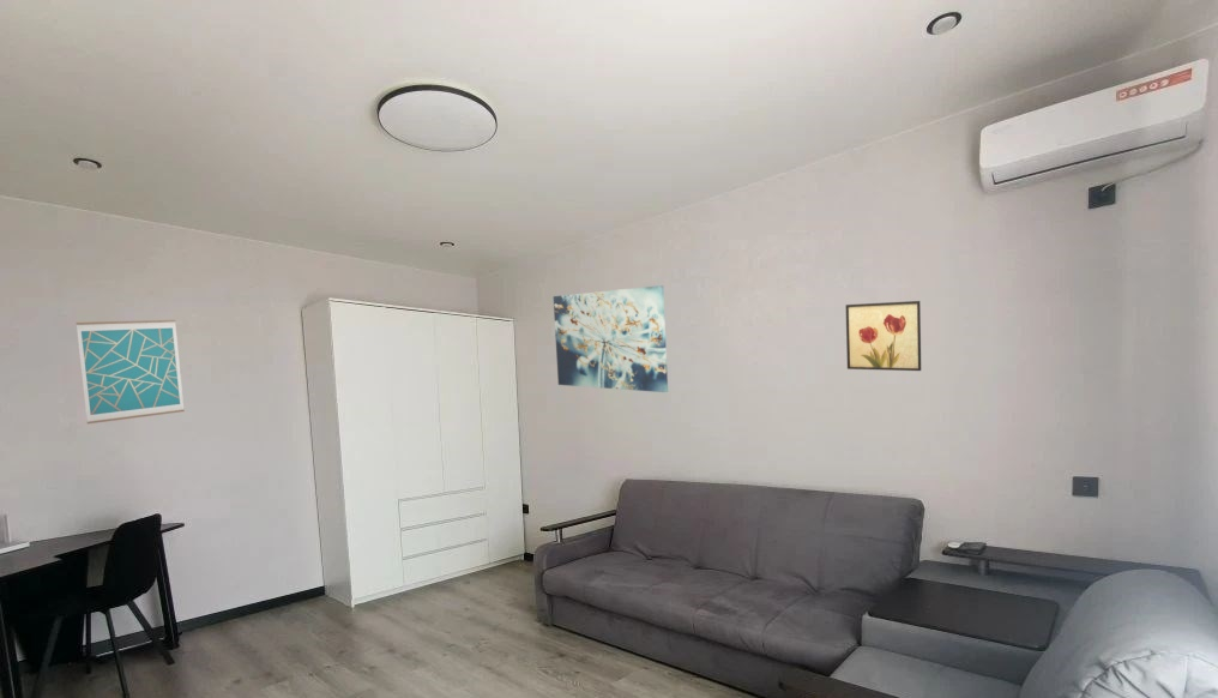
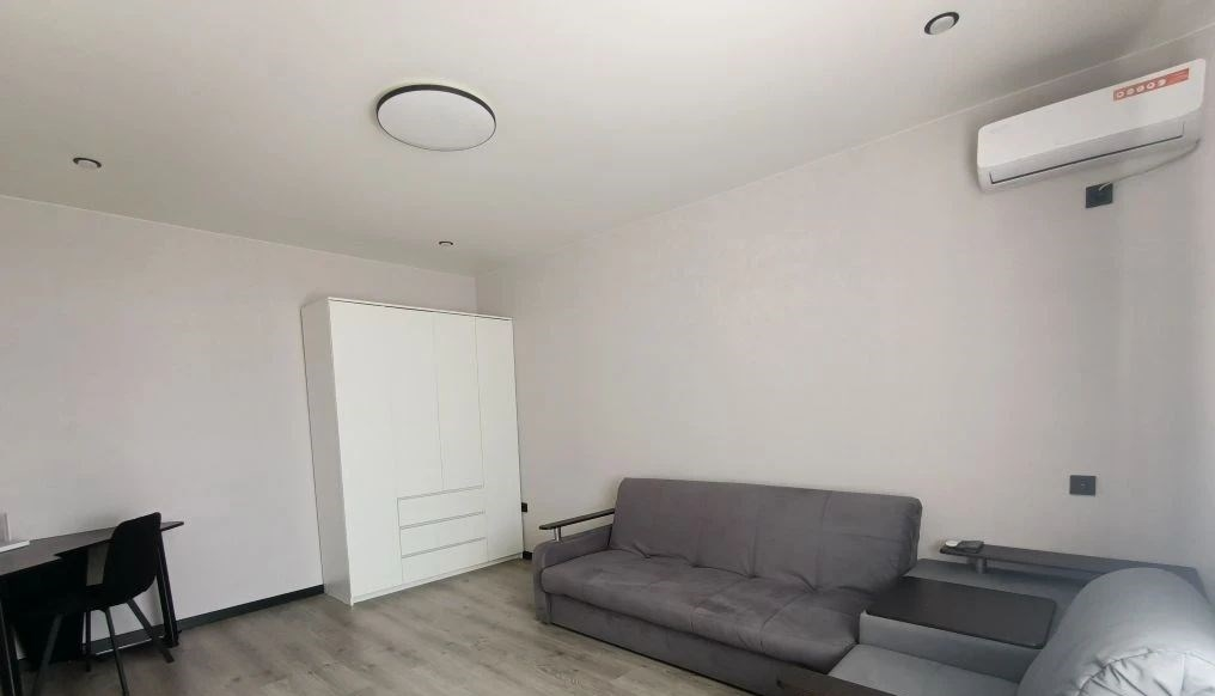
- wall art (133, 369)
- wall art (605, 339)
- wall art (882, 336)
